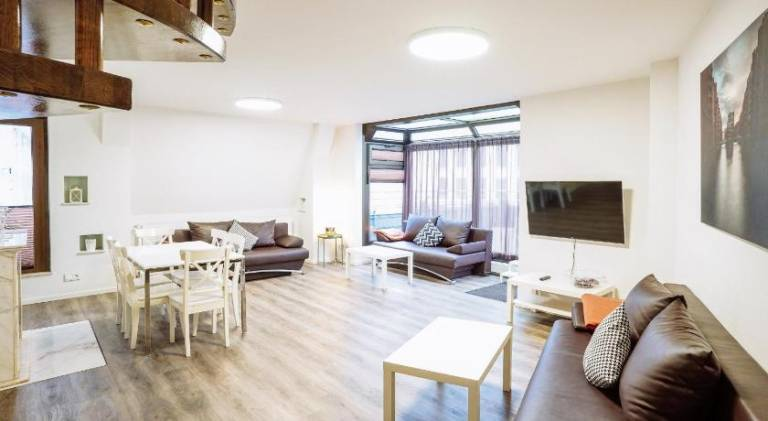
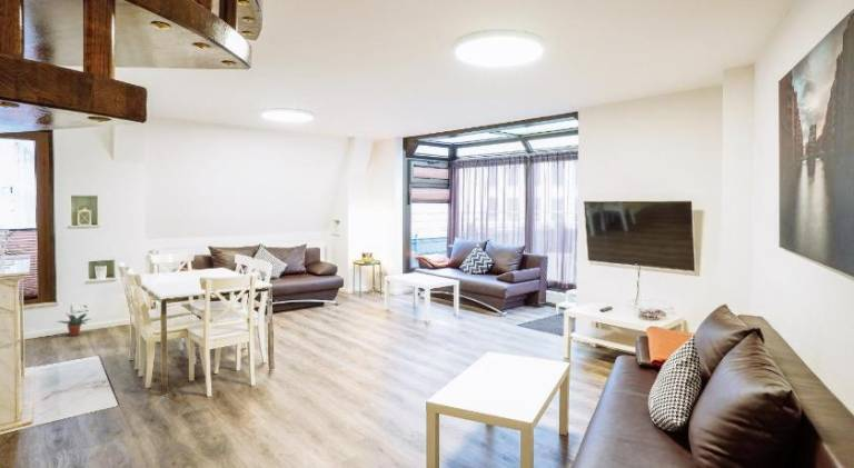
+ potted plant (75, 322)
